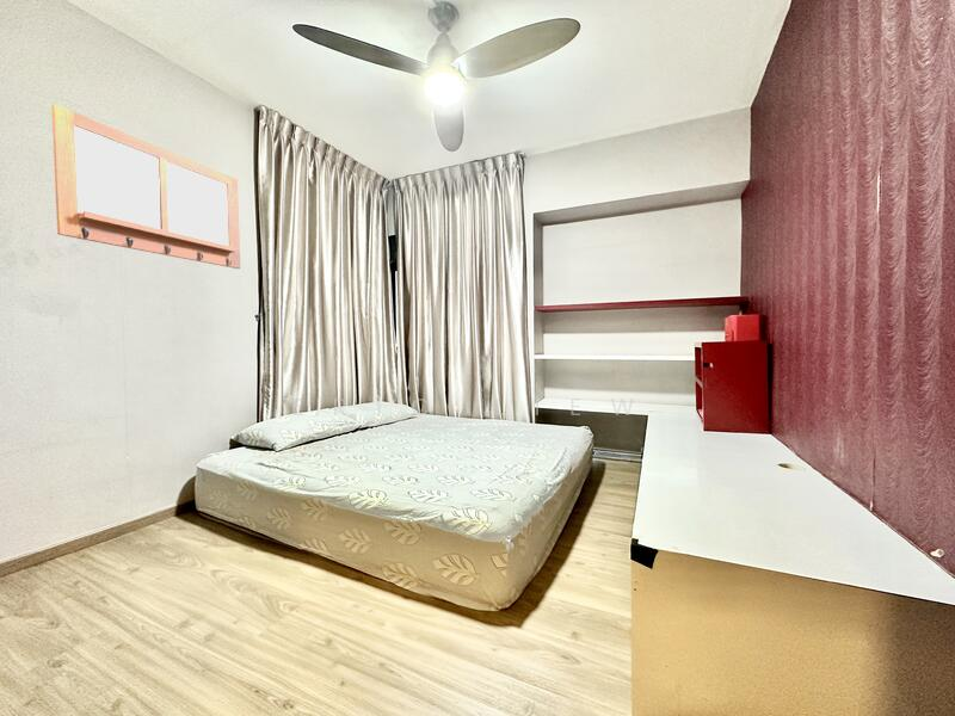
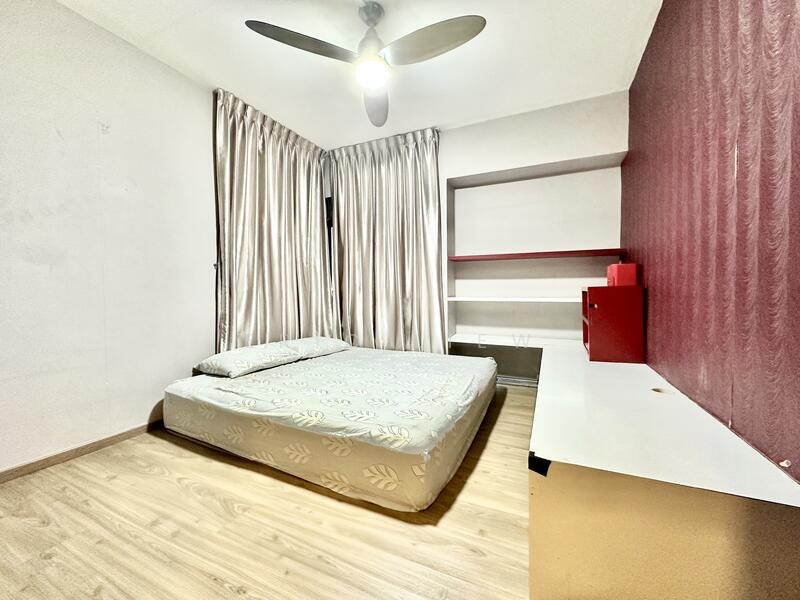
- writing board (166, 200)
